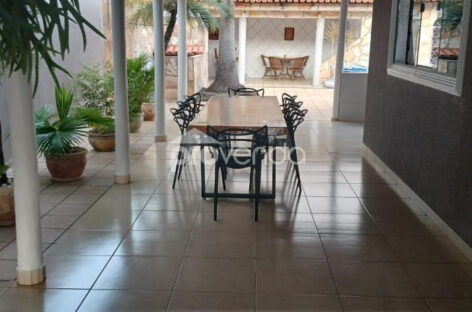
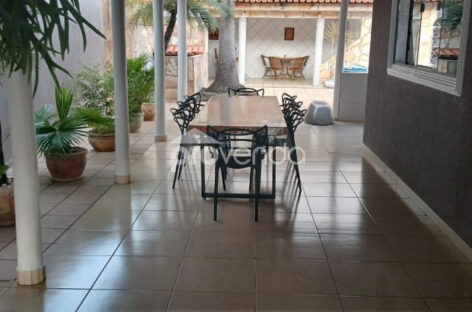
+ decorative stone (320, 111)
